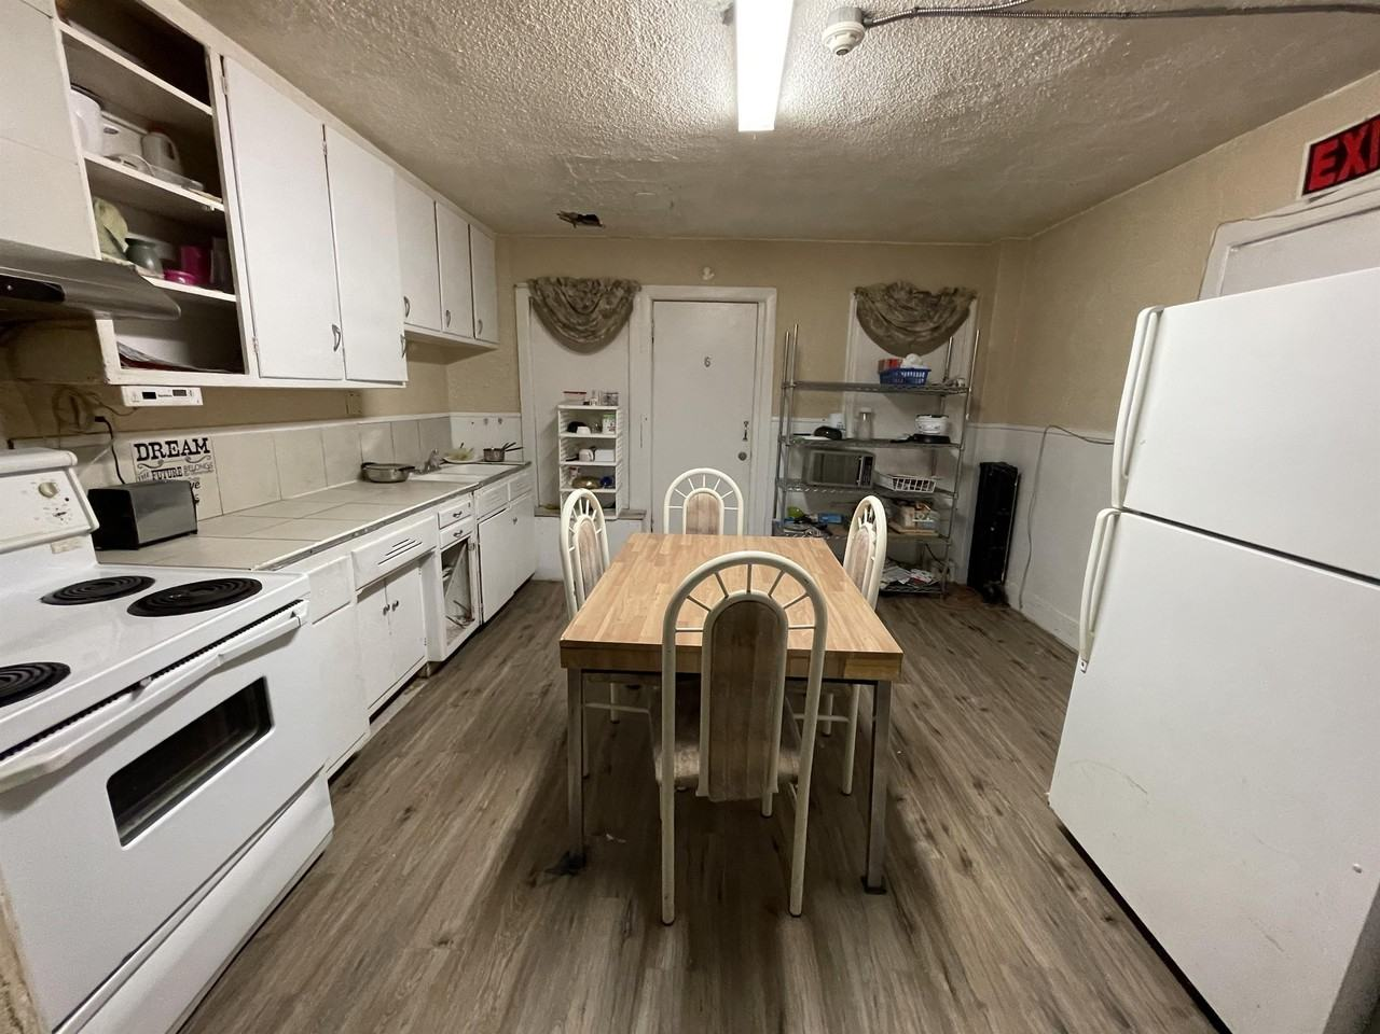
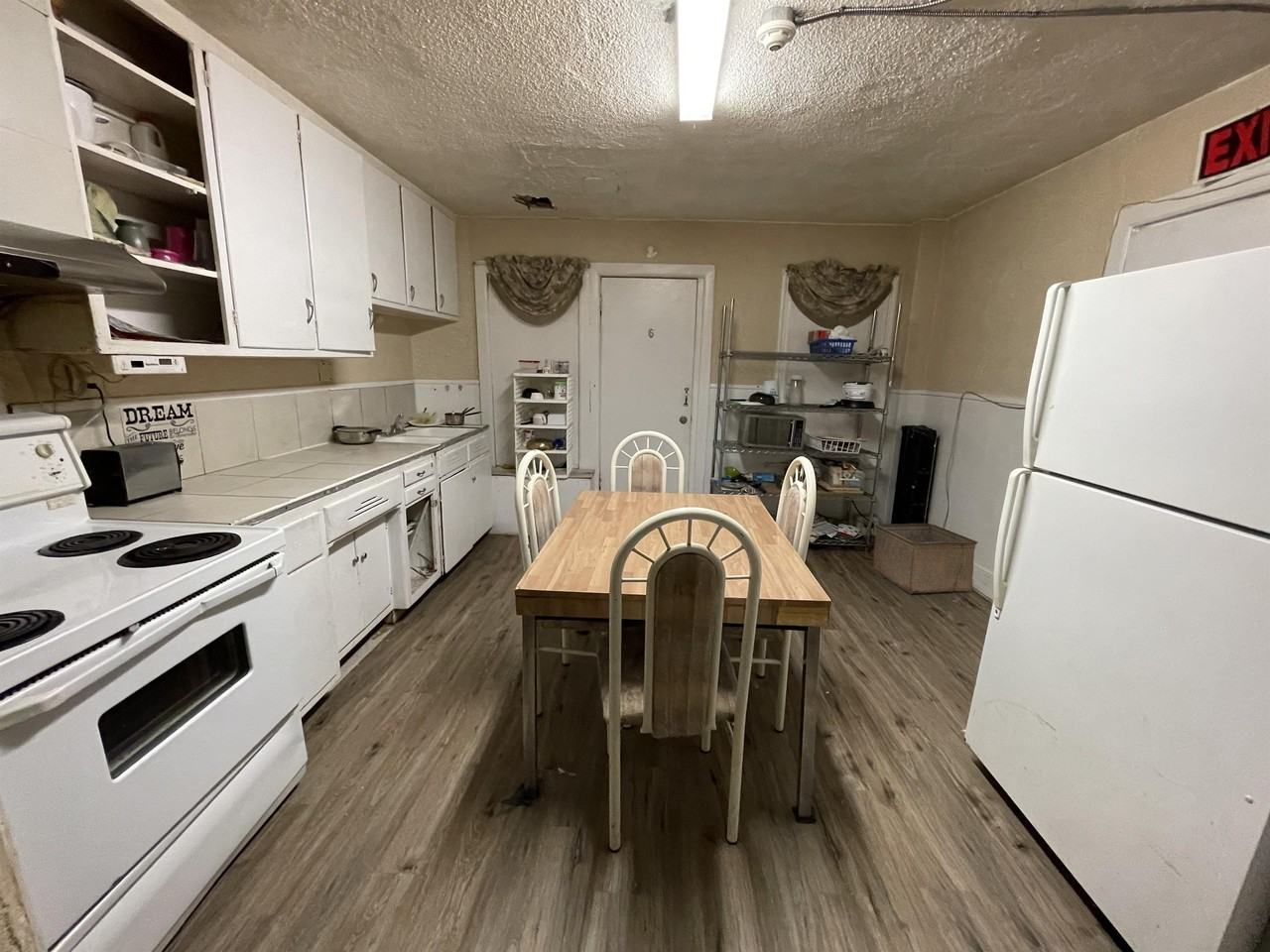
+ storage bin (922, 555)
